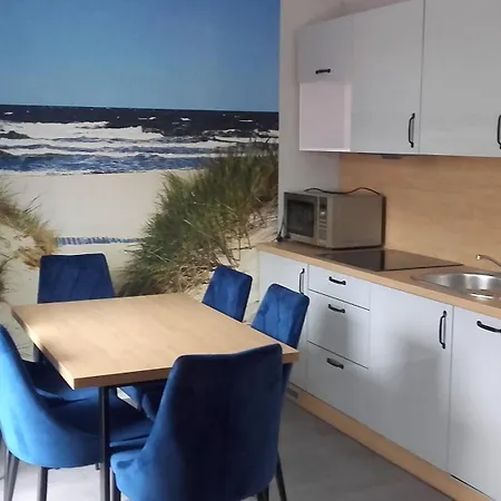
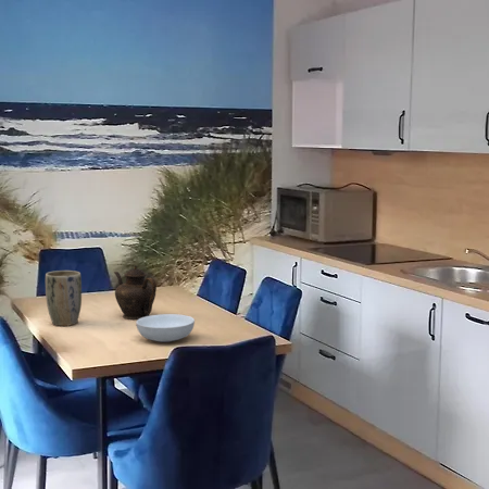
+ serving bowl (165, 329)
+ teapot (135, 290)
+ plant pot (63, 298)
